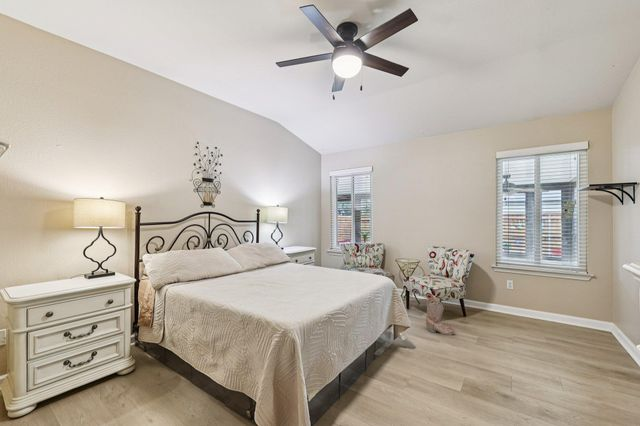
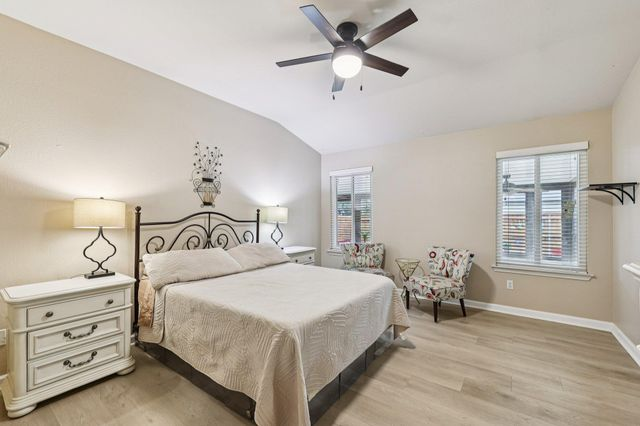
- boots (440, 314)
